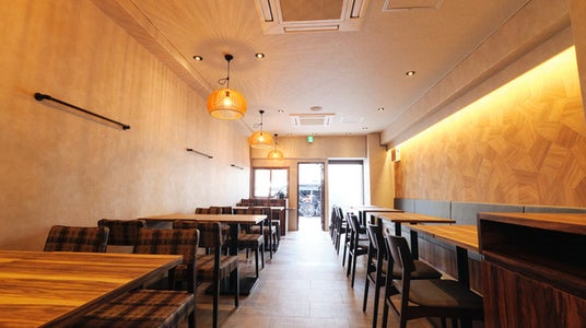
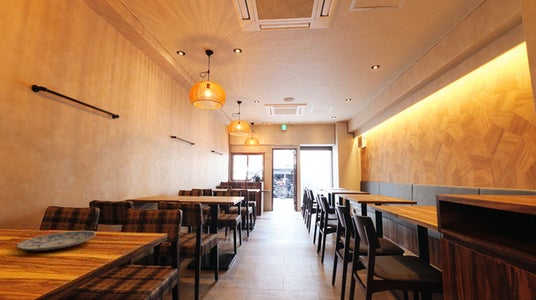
+ plate (59, 241)
